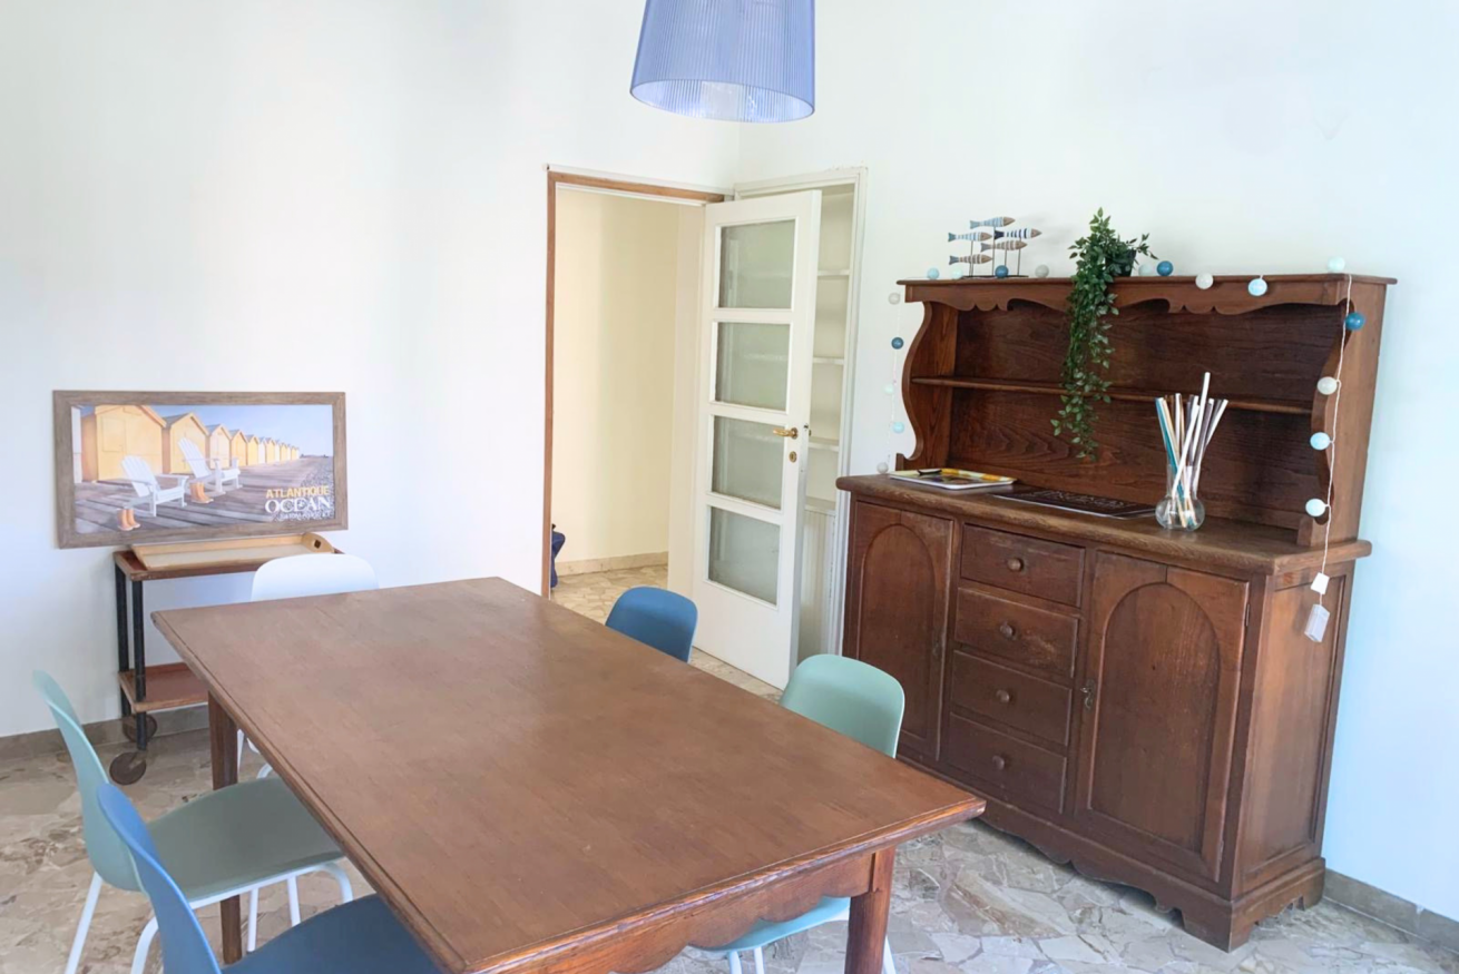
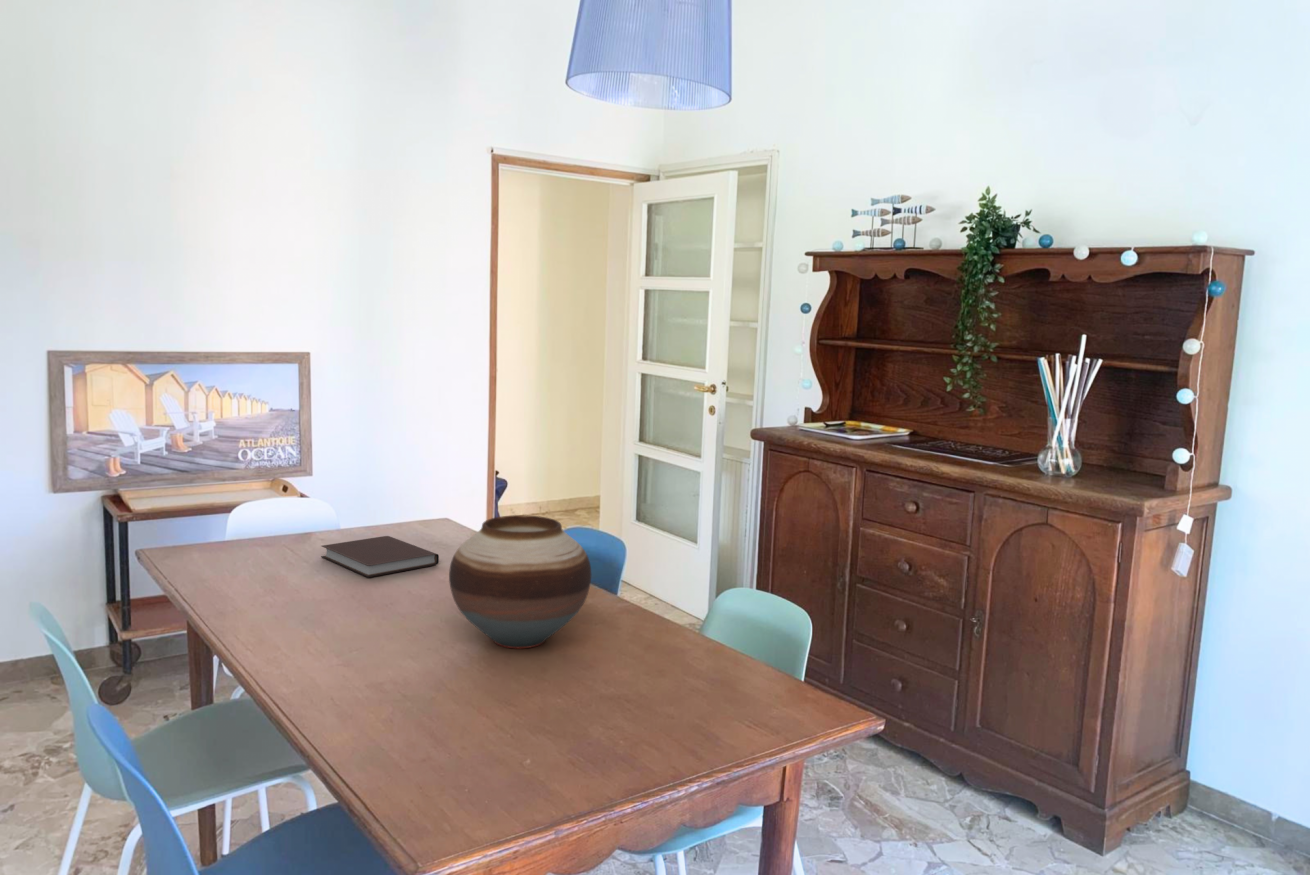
+ vase (520, 582)
+ notebook (379, 555)
